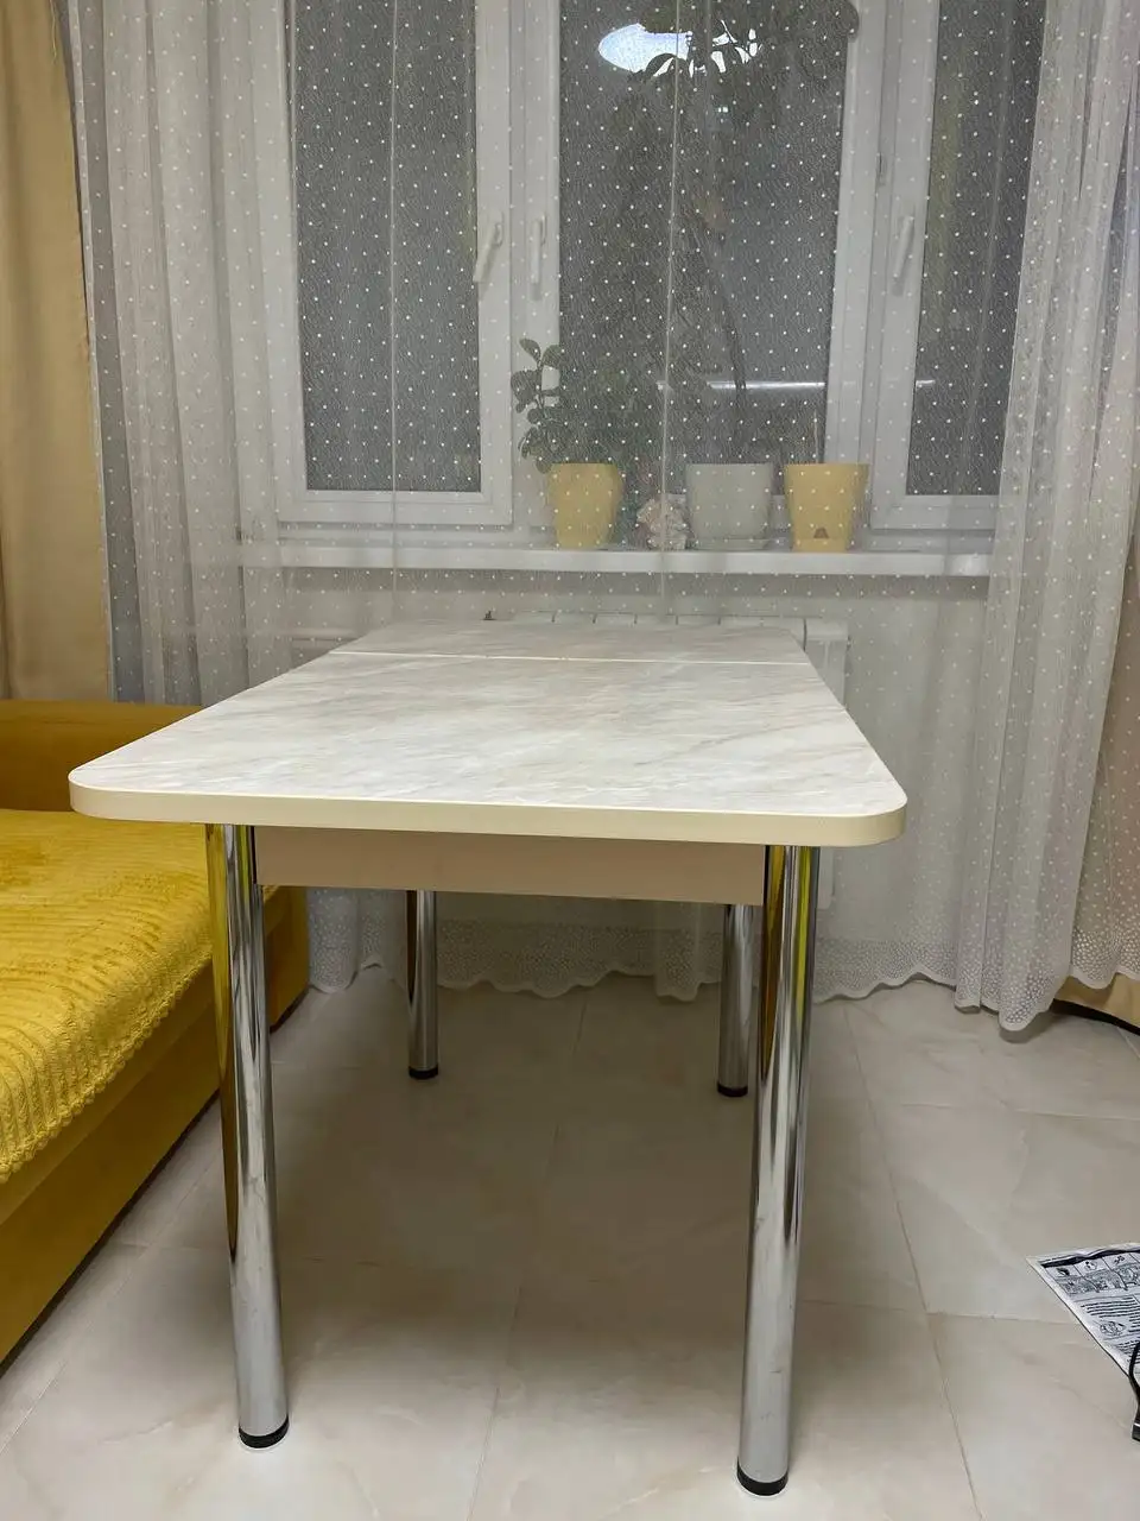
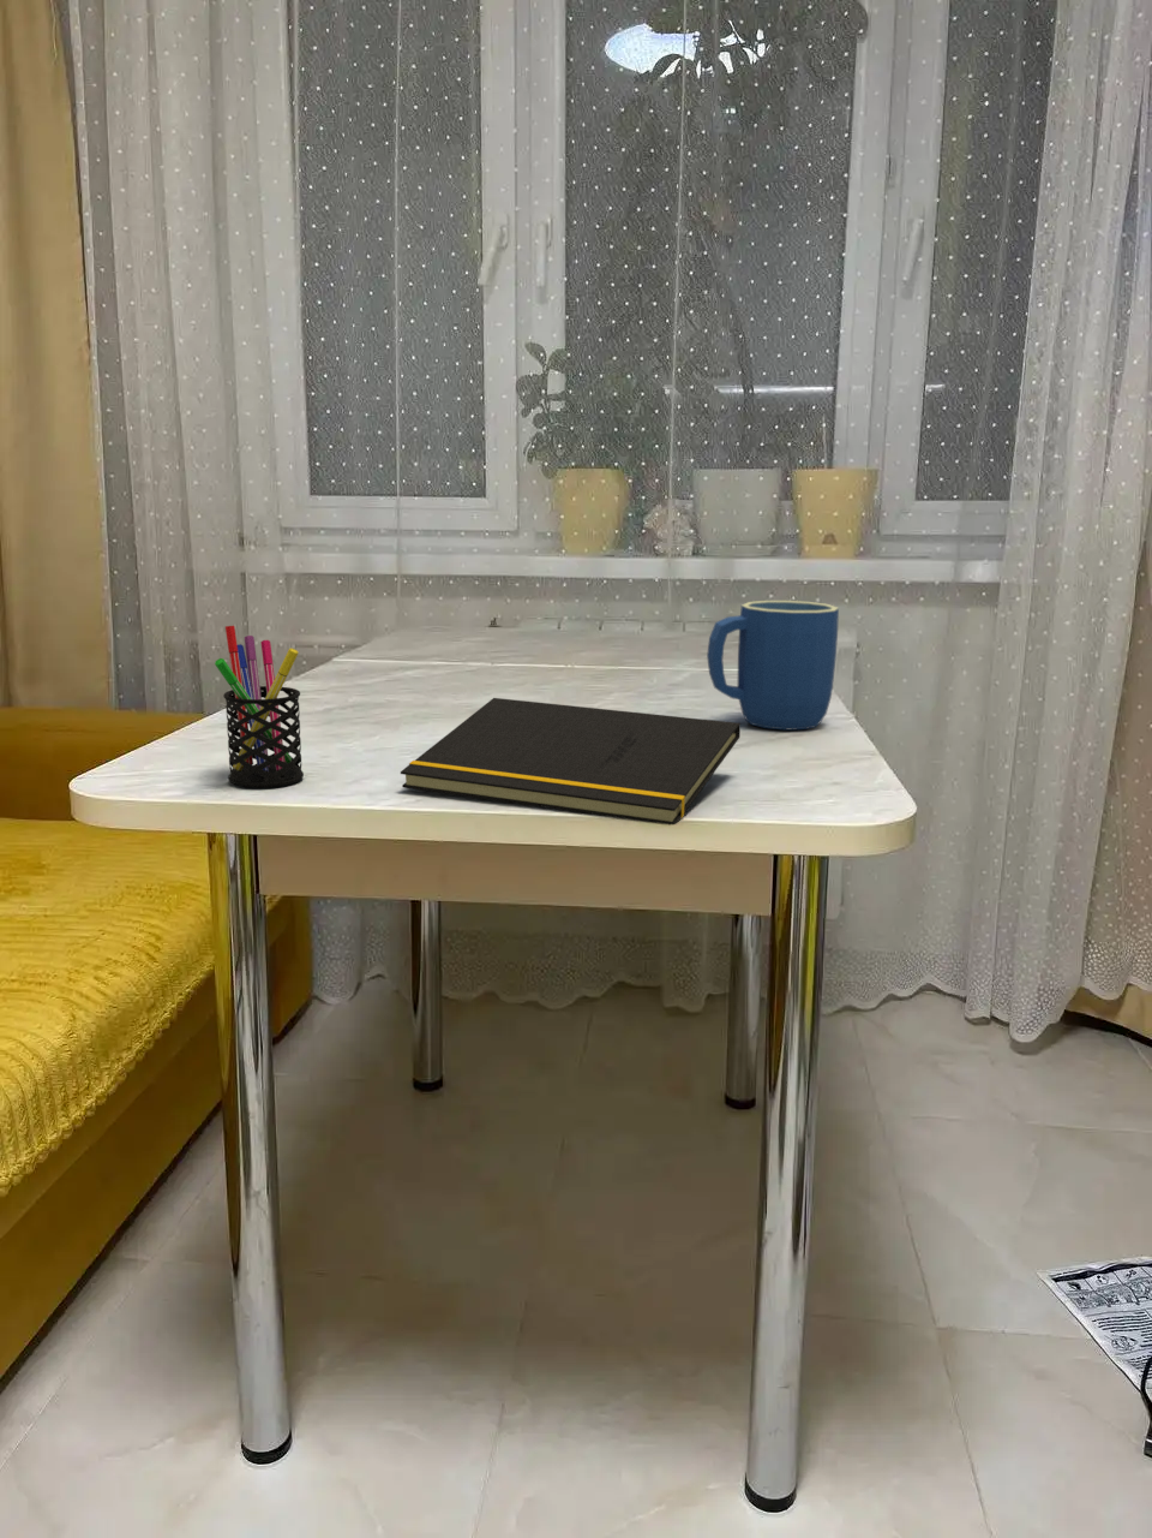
+ notepad (574, 753)
+ pen holder (253, 705)
+ mug (776, 665)
